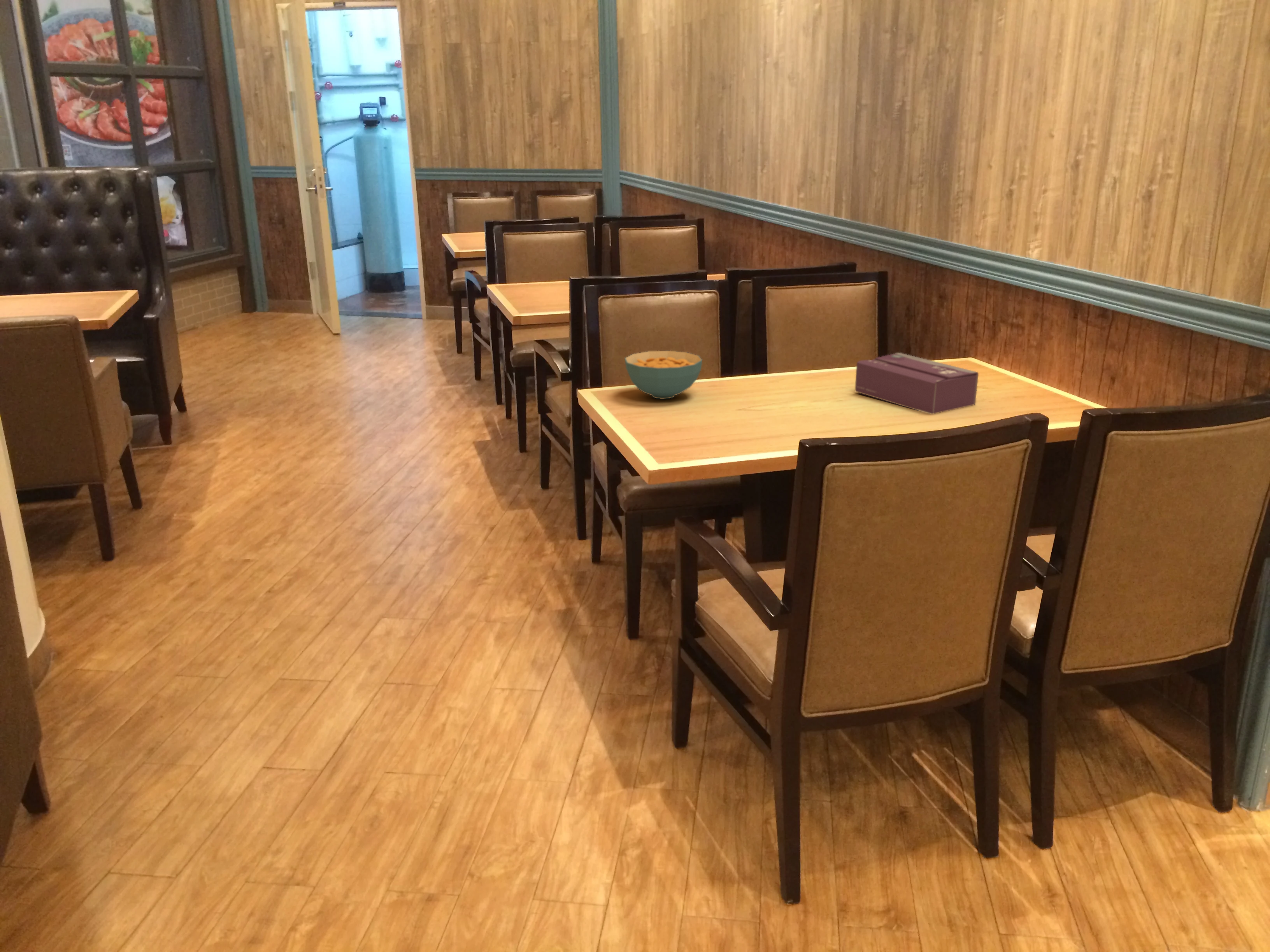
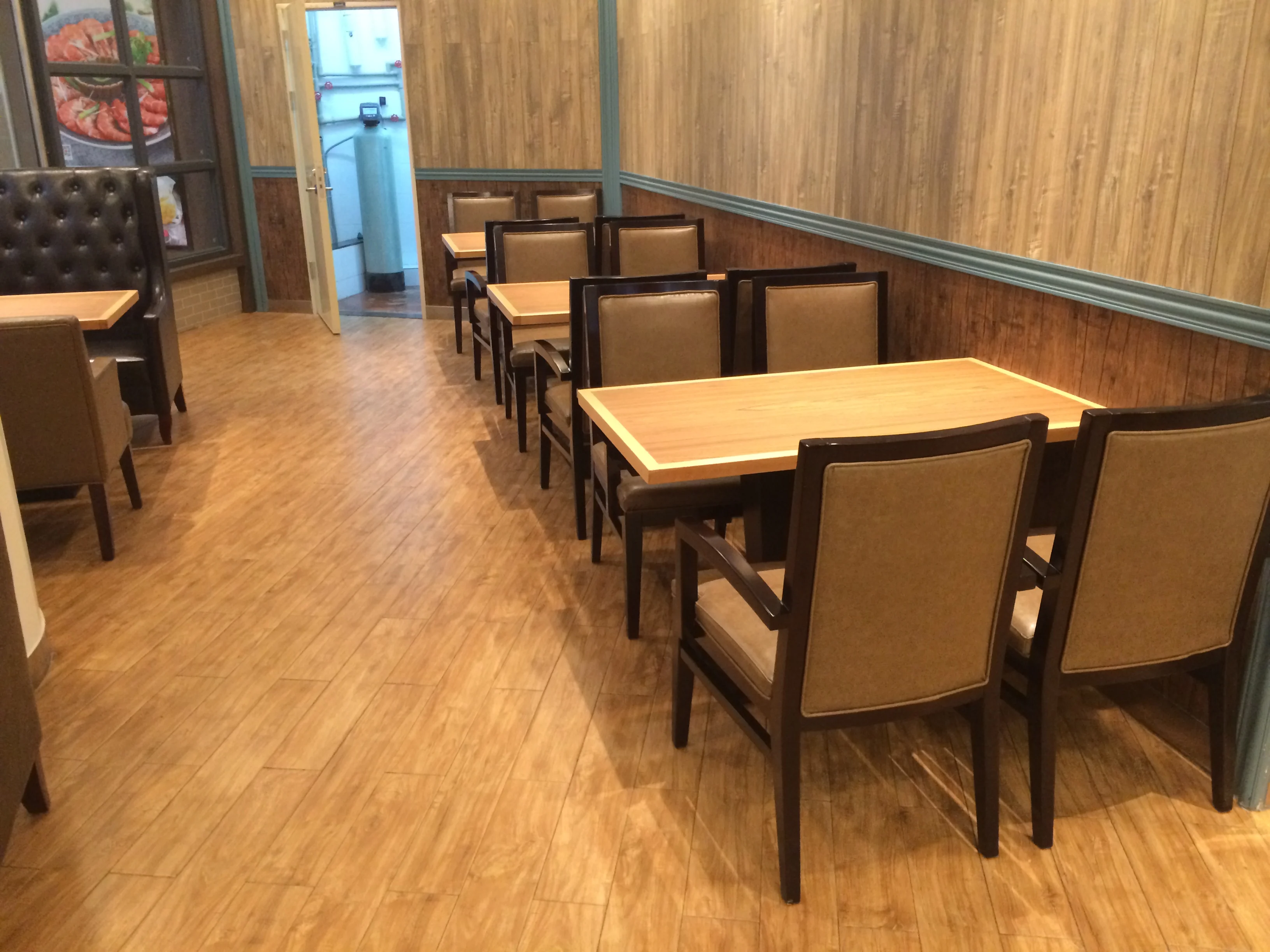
- tissue box (915, 382)
- cereal bowl (663, 378)
